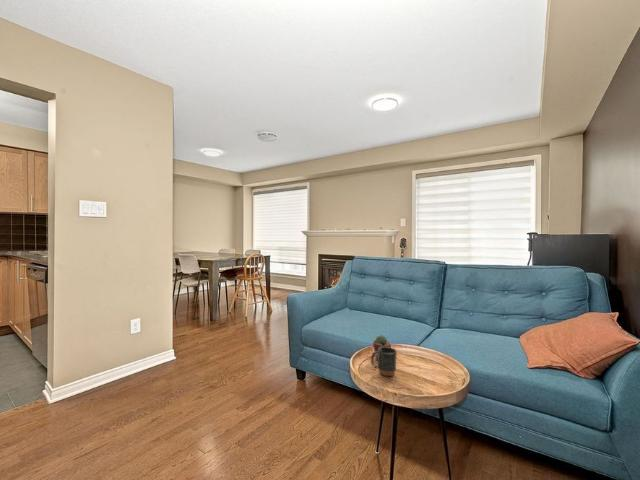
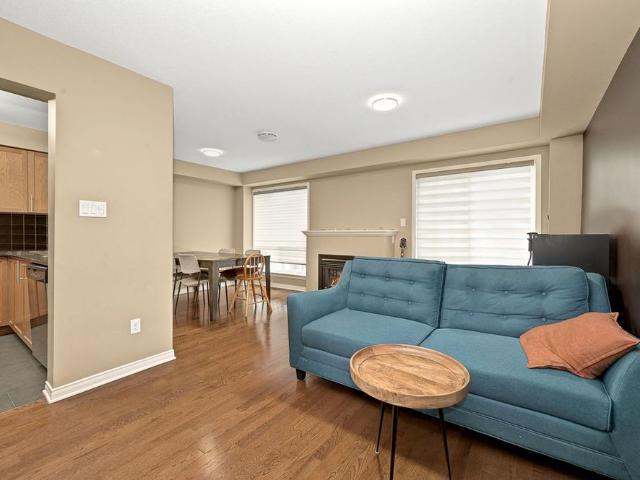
- potted succulent (381, 346)
- mug (383, 360)
